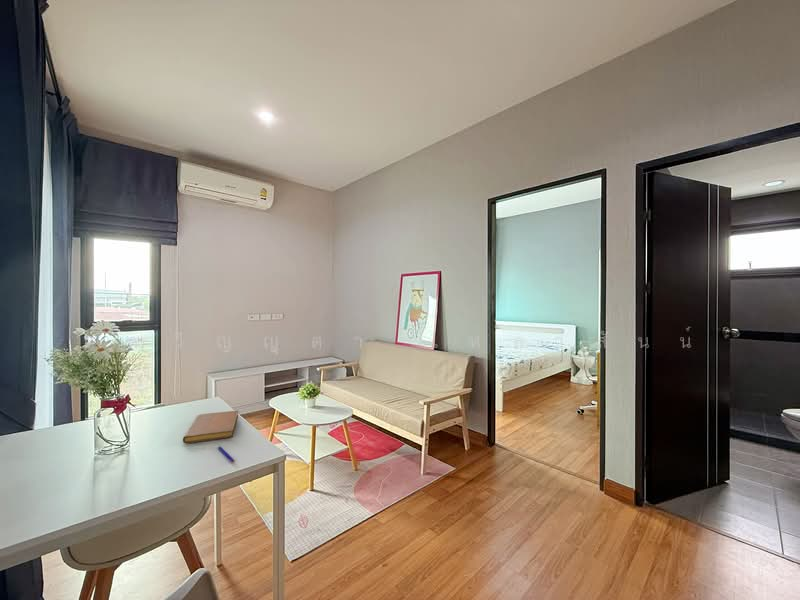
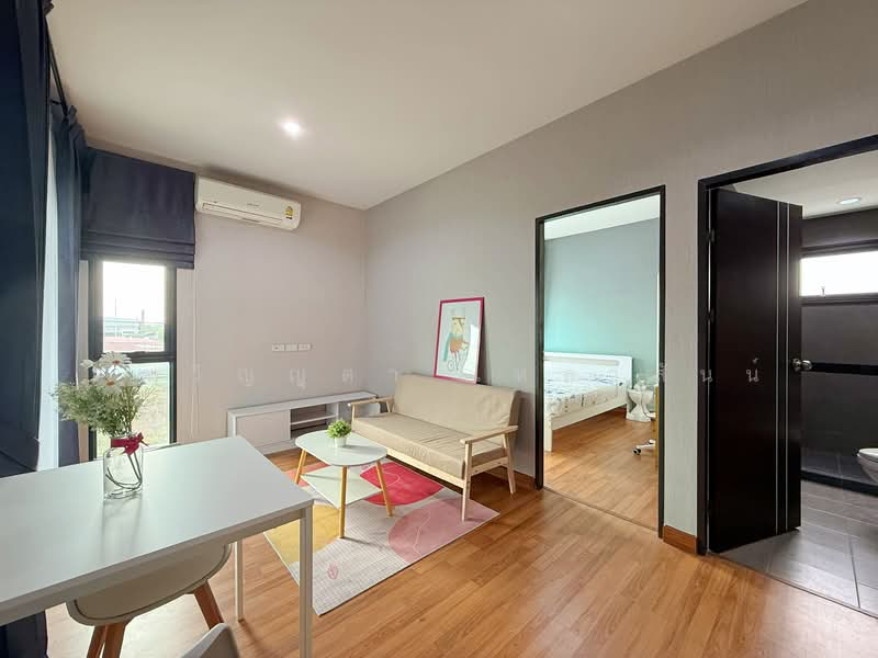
- pen (225, 453)
- notebook (213, 425)
